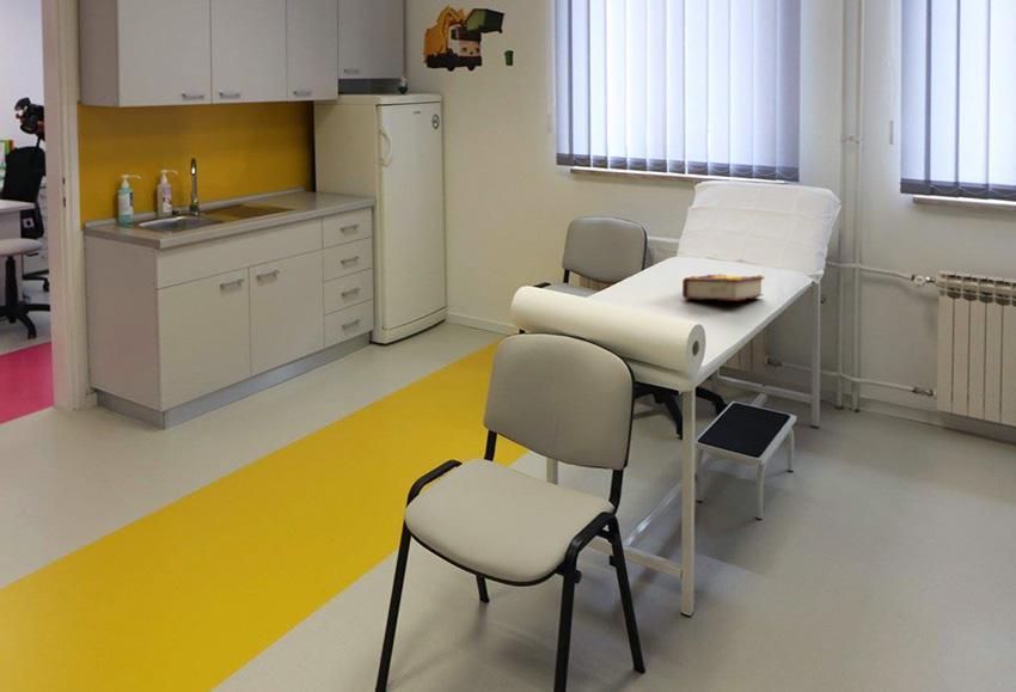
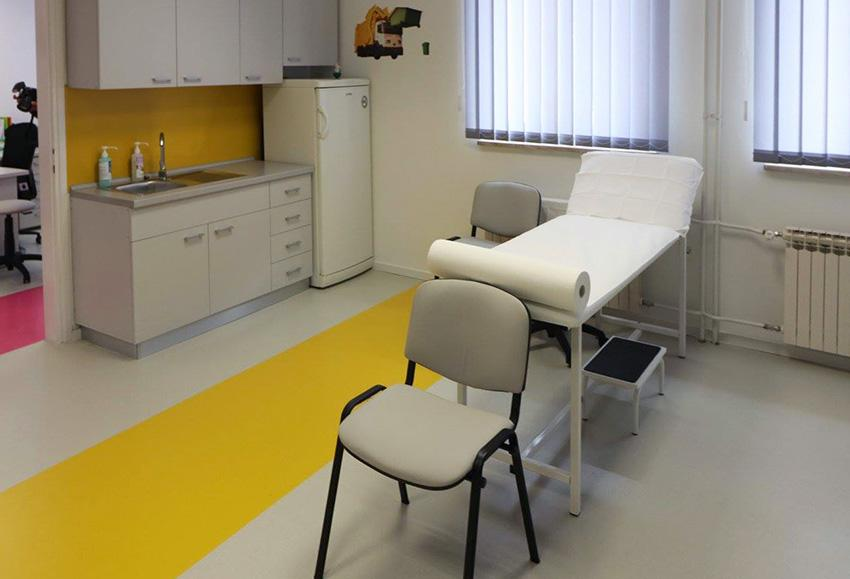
- book (722, 287)
